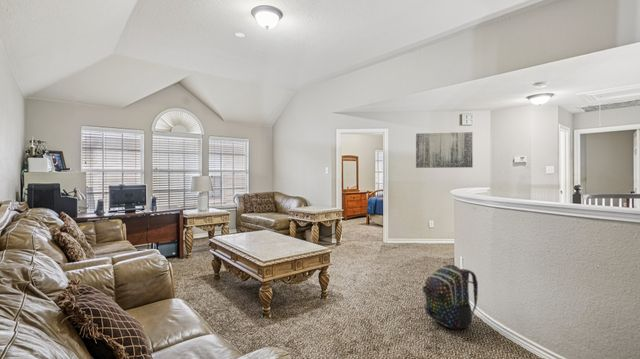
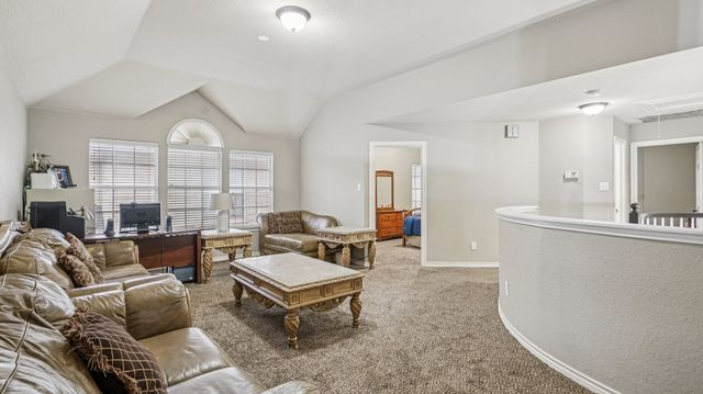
- backpack (450, 295)
- wall art (443, 150)
